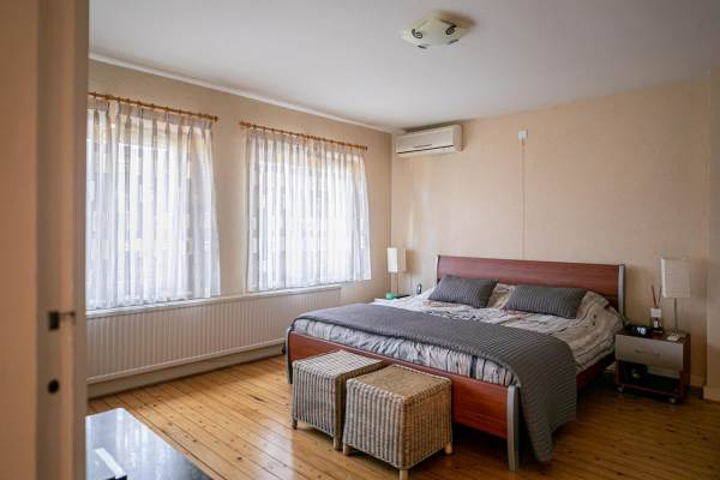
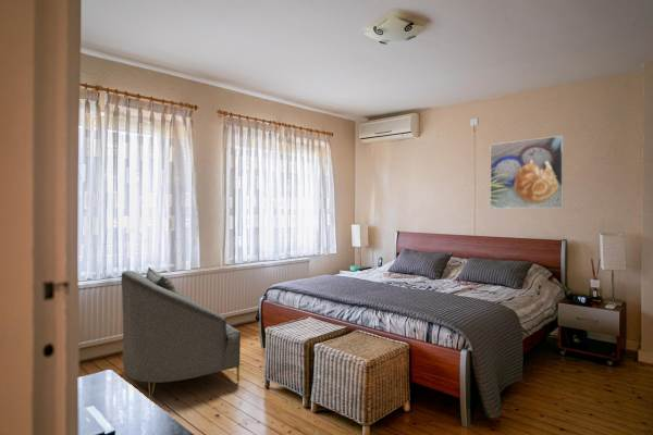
+ armchair (176, 323)
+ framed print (525, 174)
